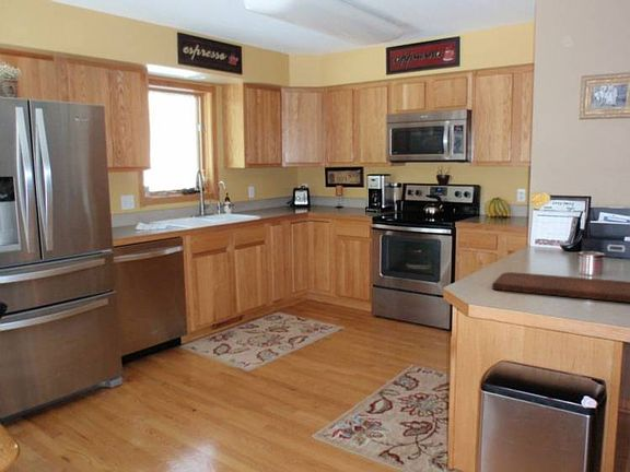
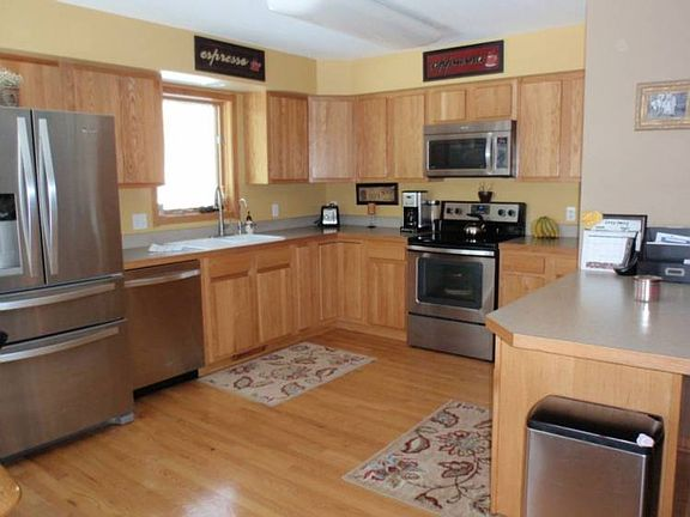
- cutting board (565, 285)
